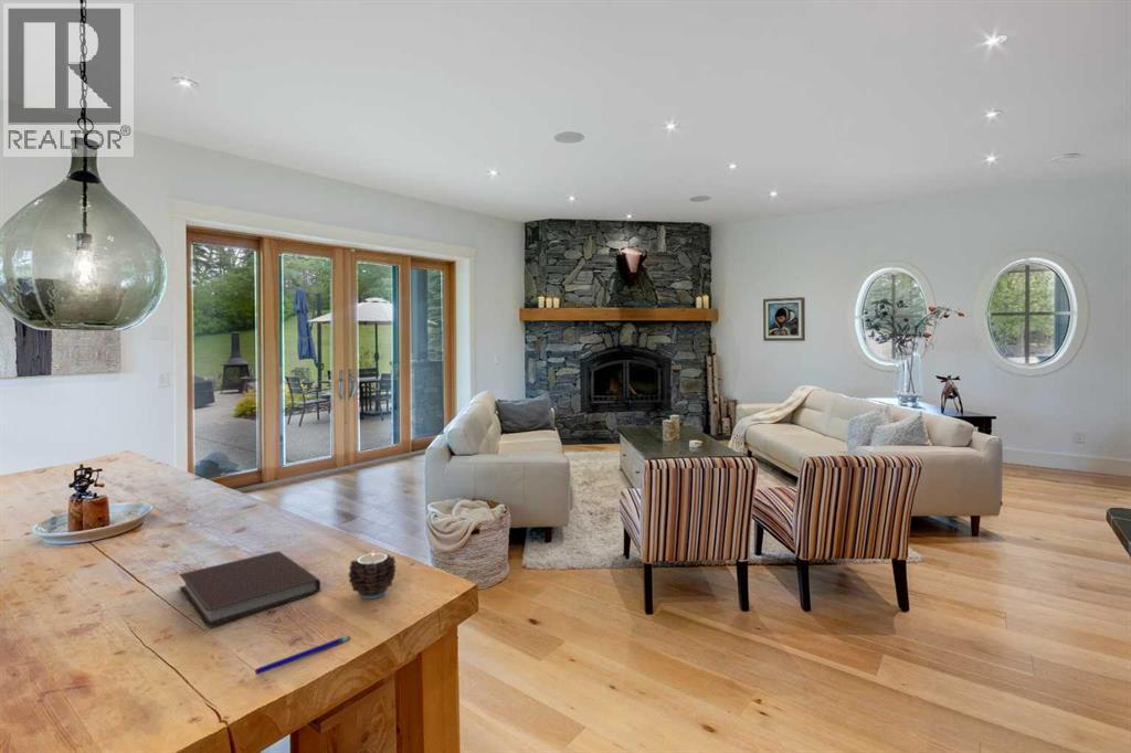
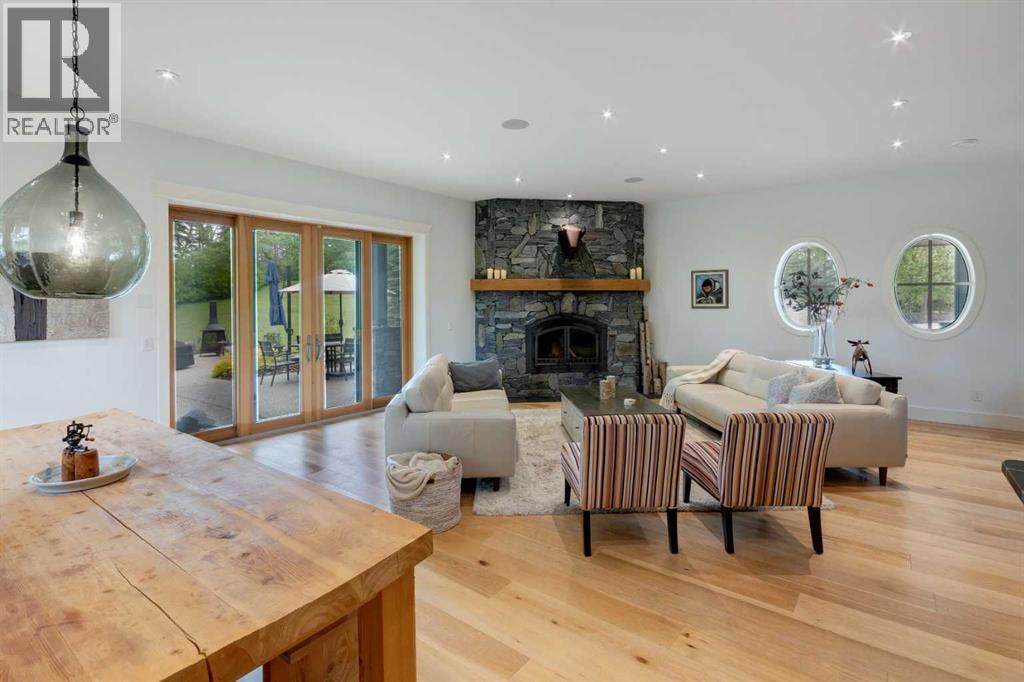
- notebook (249, 583)
- candle (372, 572)
- pen (305, 654)
